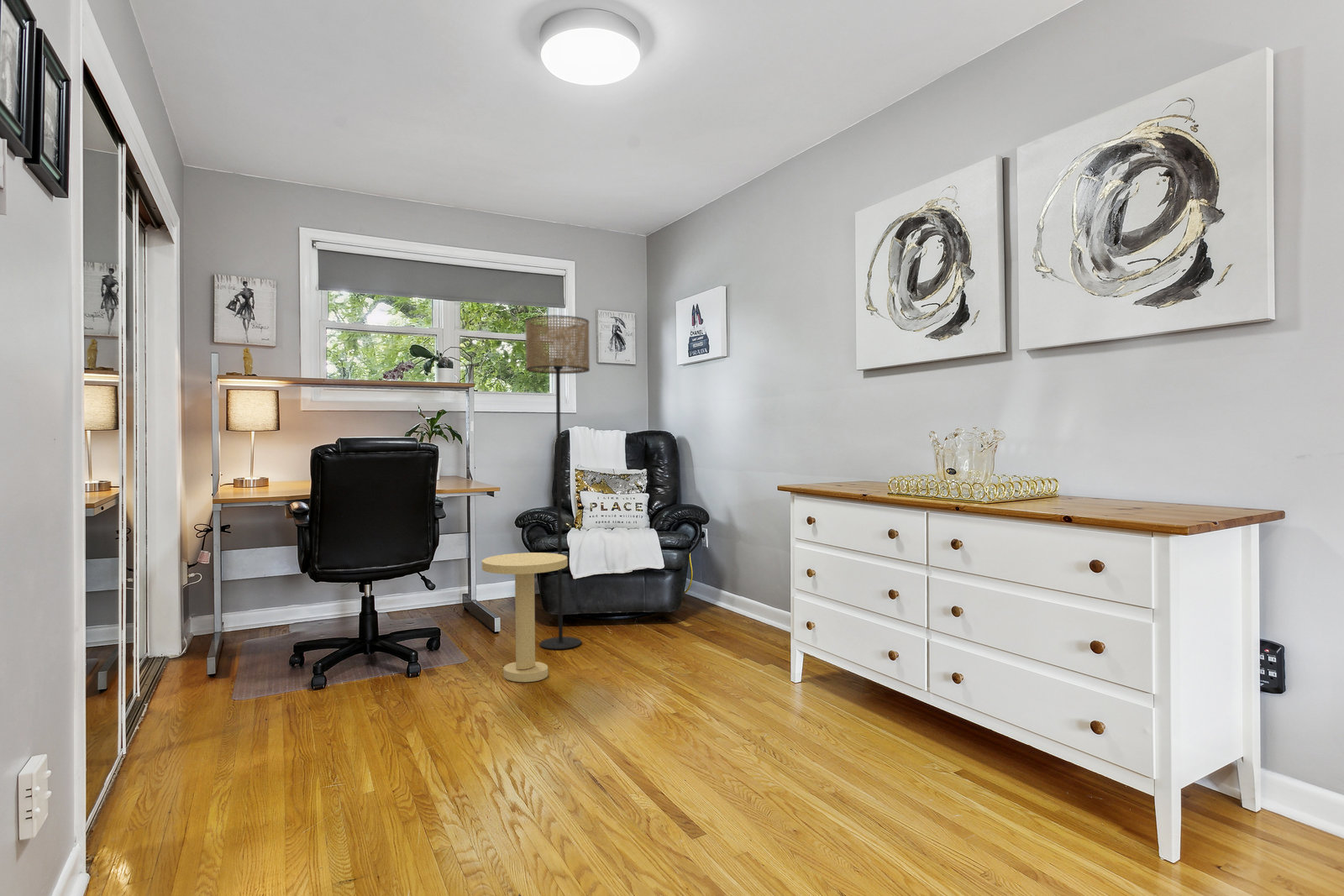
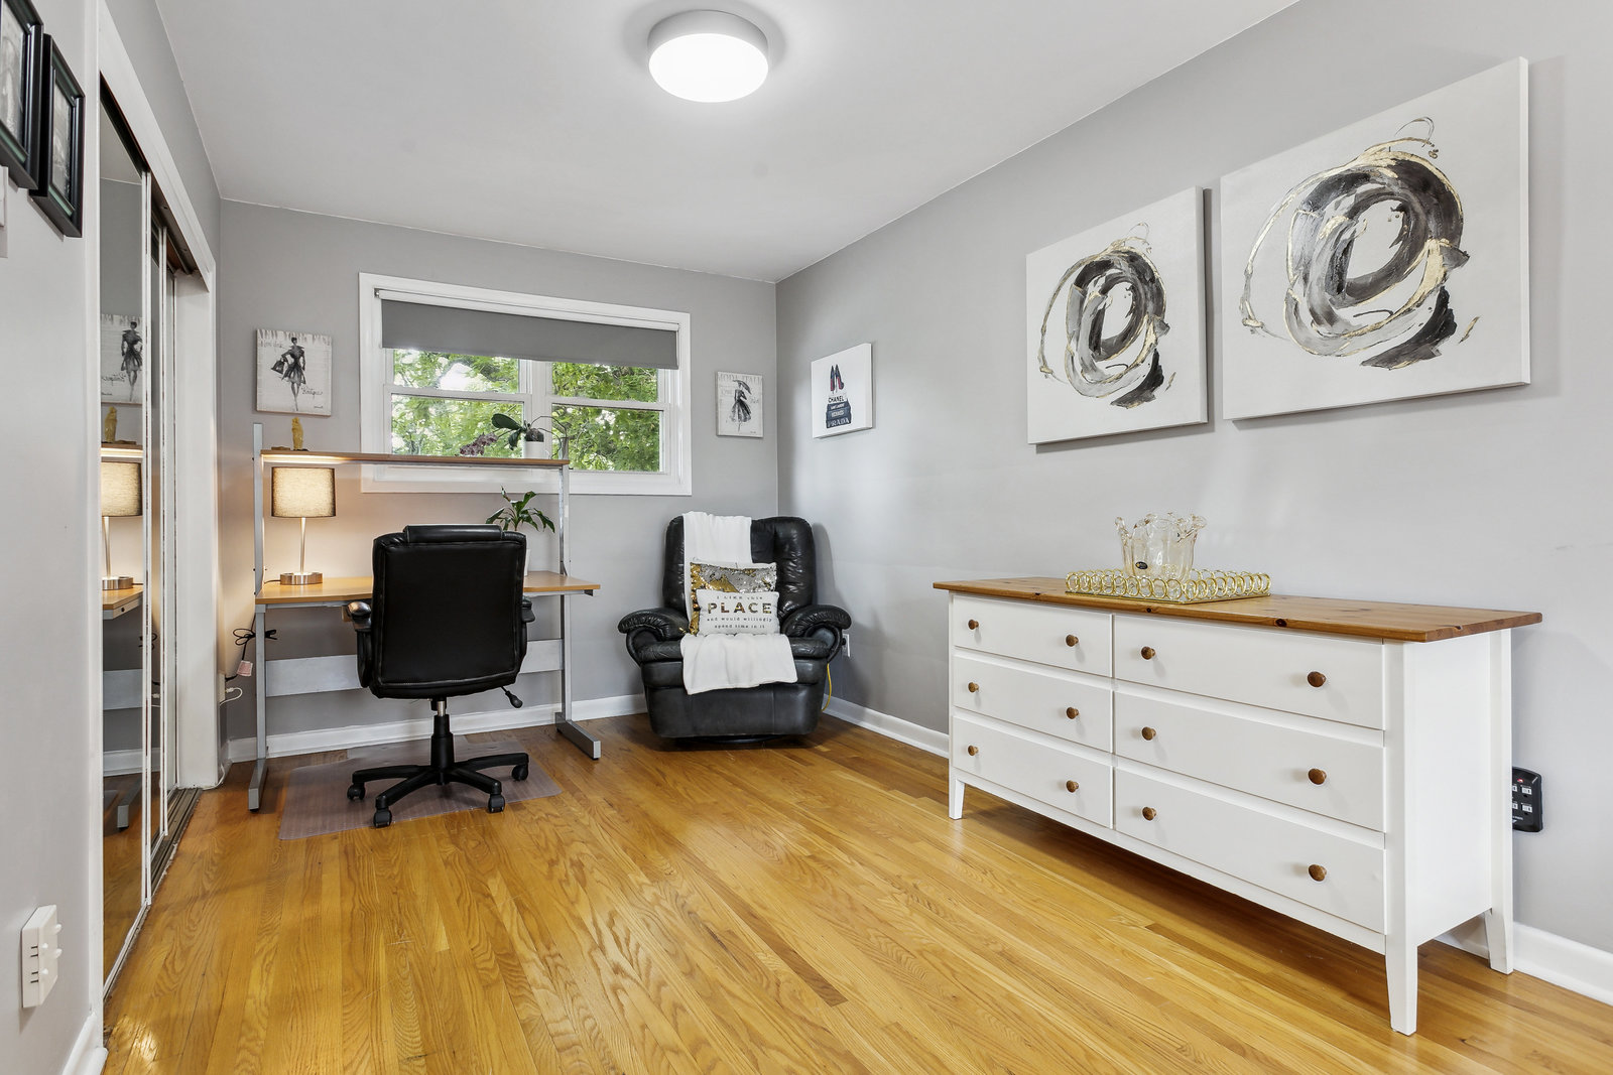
- side table (525, 616)
- floor lamp (559, 482)
